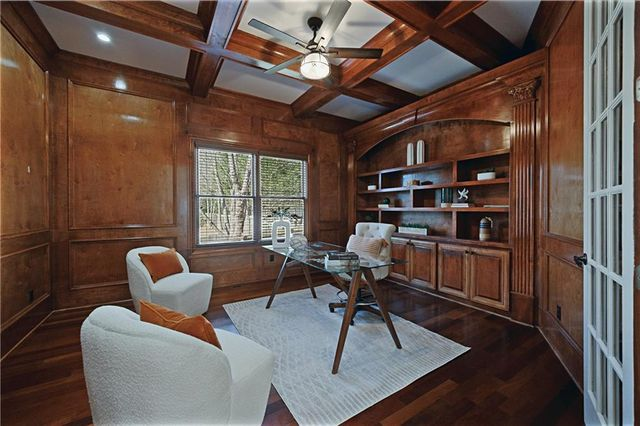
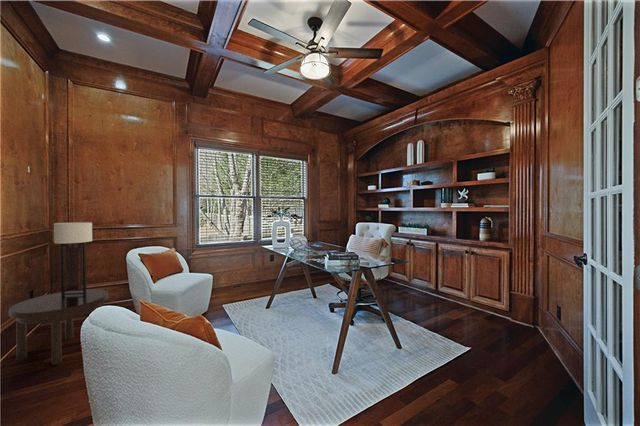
+ wall sconce (74, 258)
+ side table (65, 324)
